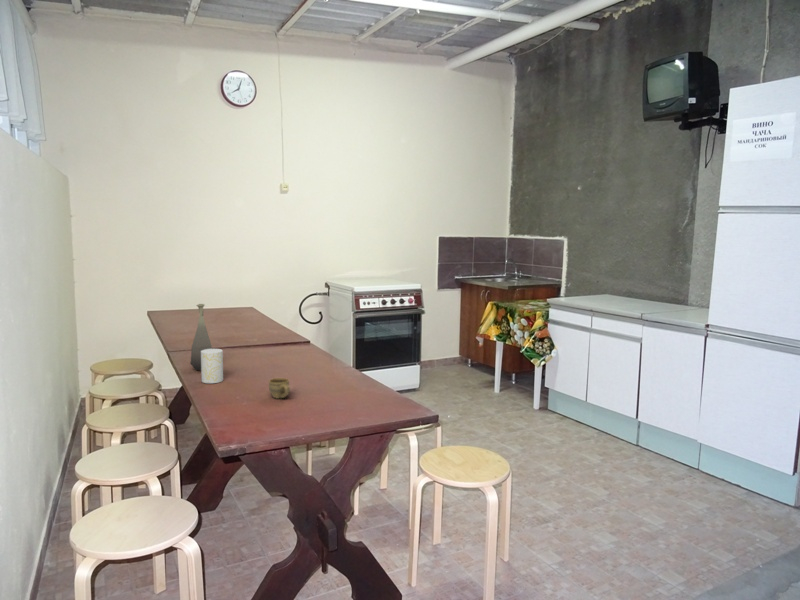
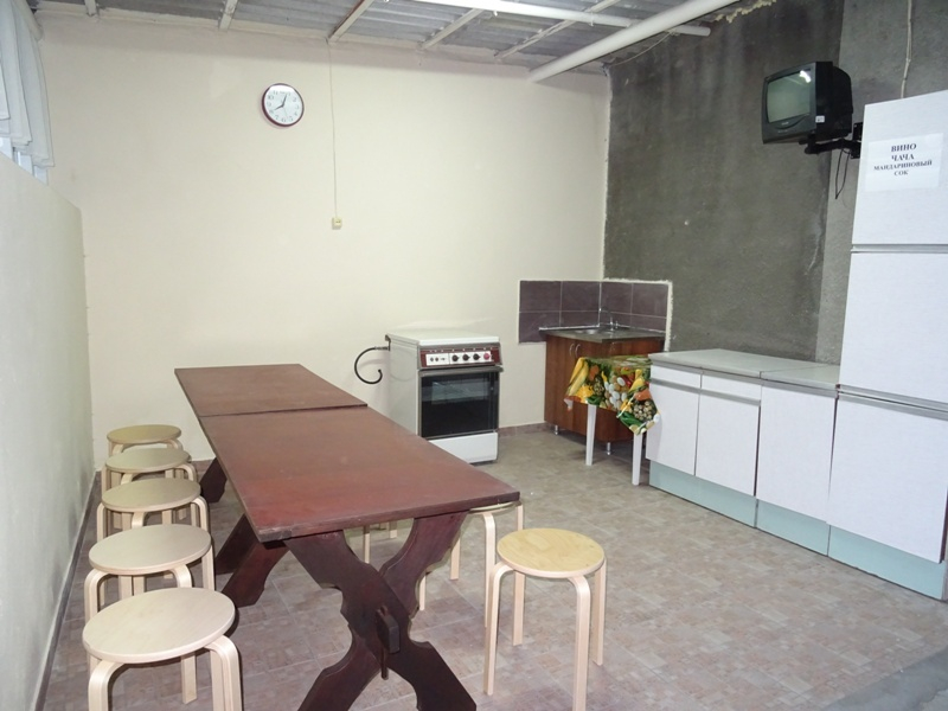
- cup (212, 365)
- cup (280, 389)
- bottle (202, 336)
